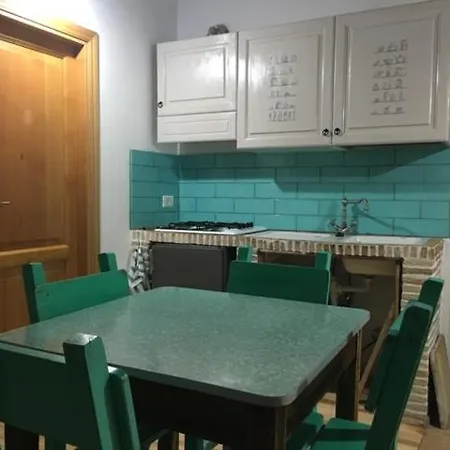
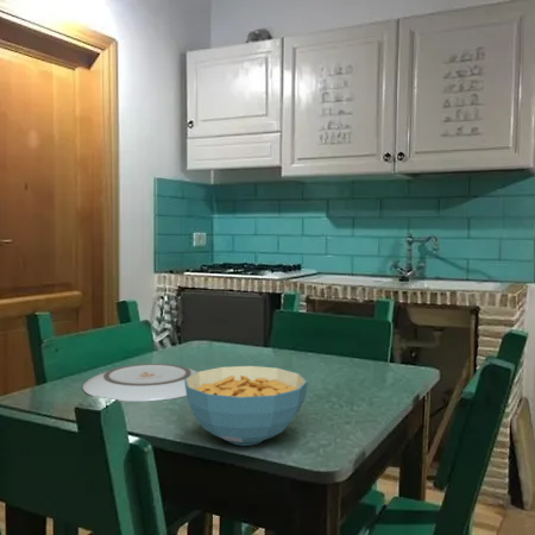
+ cereal bowl (245, 409)
+ plate (147, 378)
